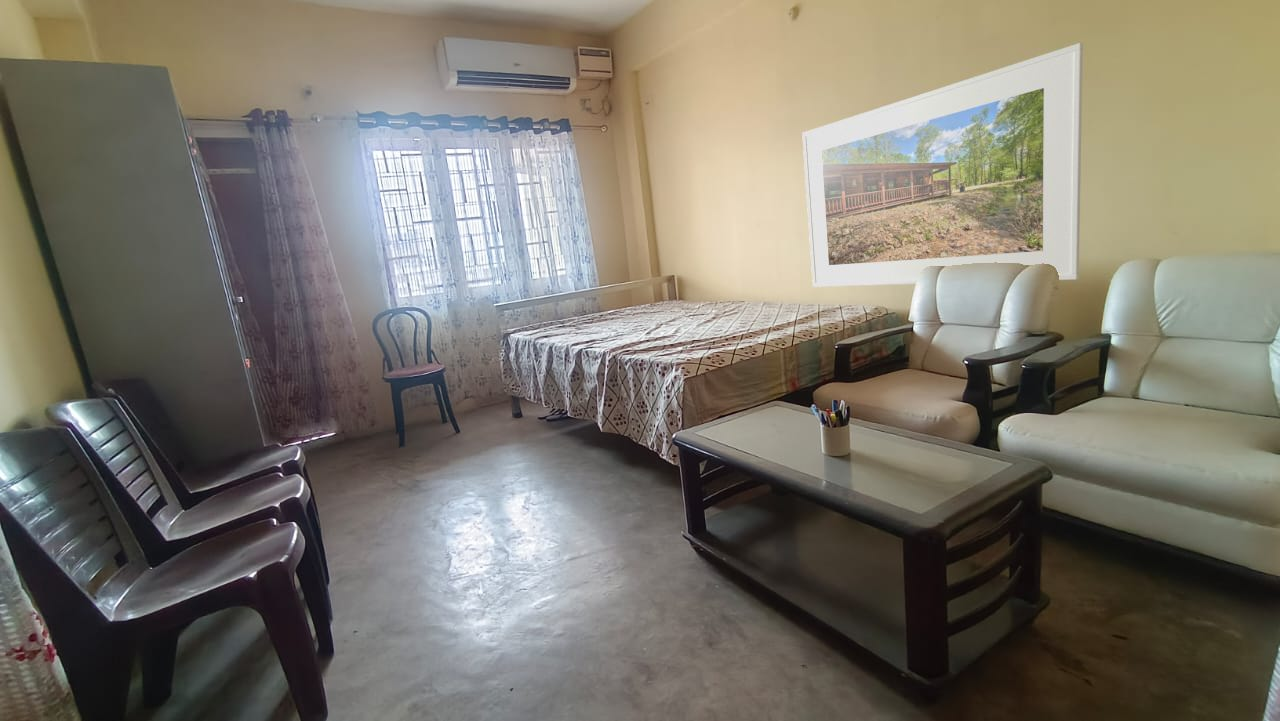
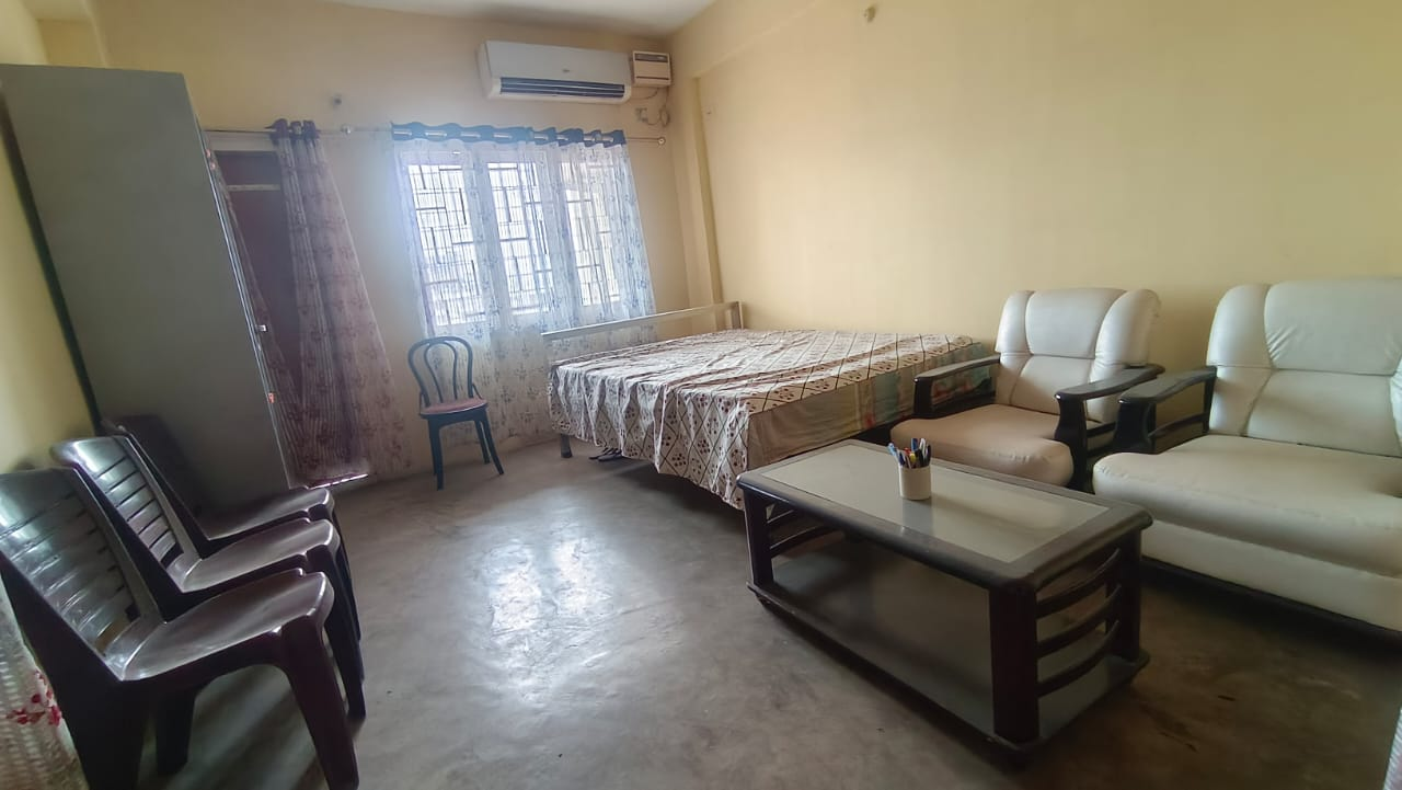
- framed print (916, 193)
